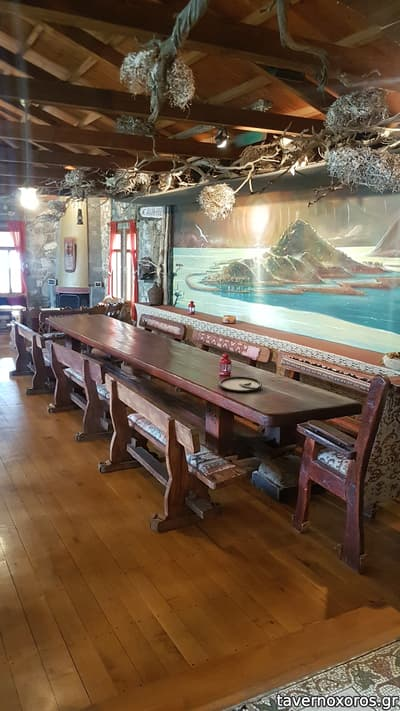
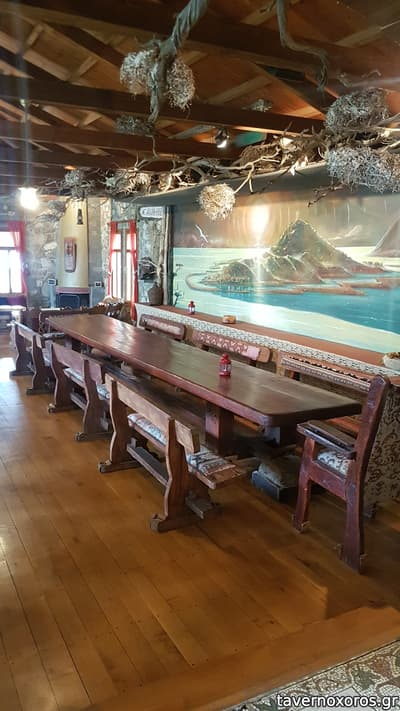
- plate (240, 384)
